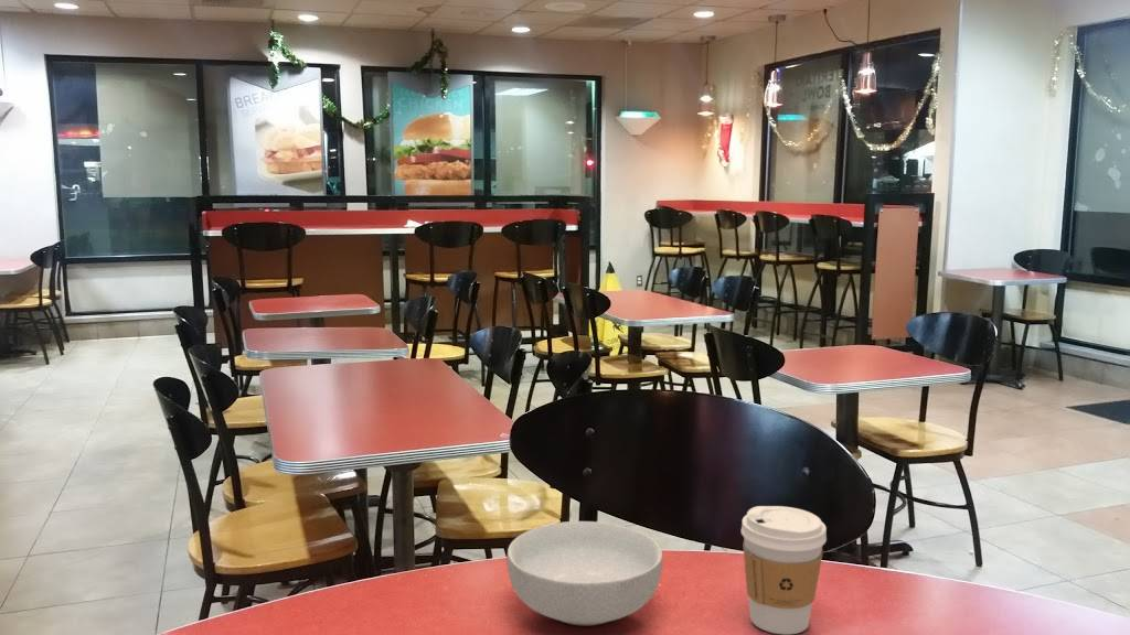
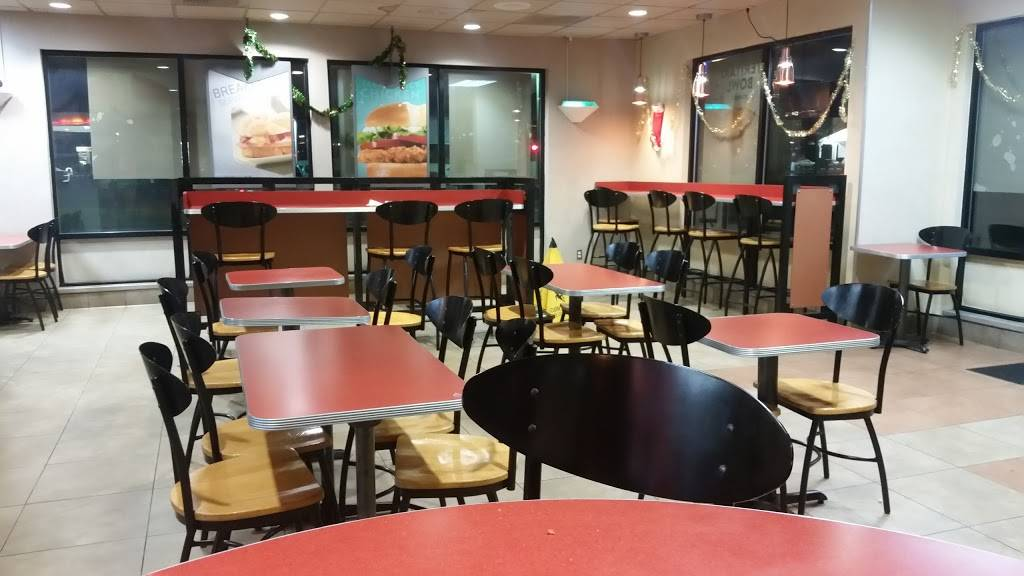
- coffee cup (781, 568)
- cereal bowl (584, 579)
